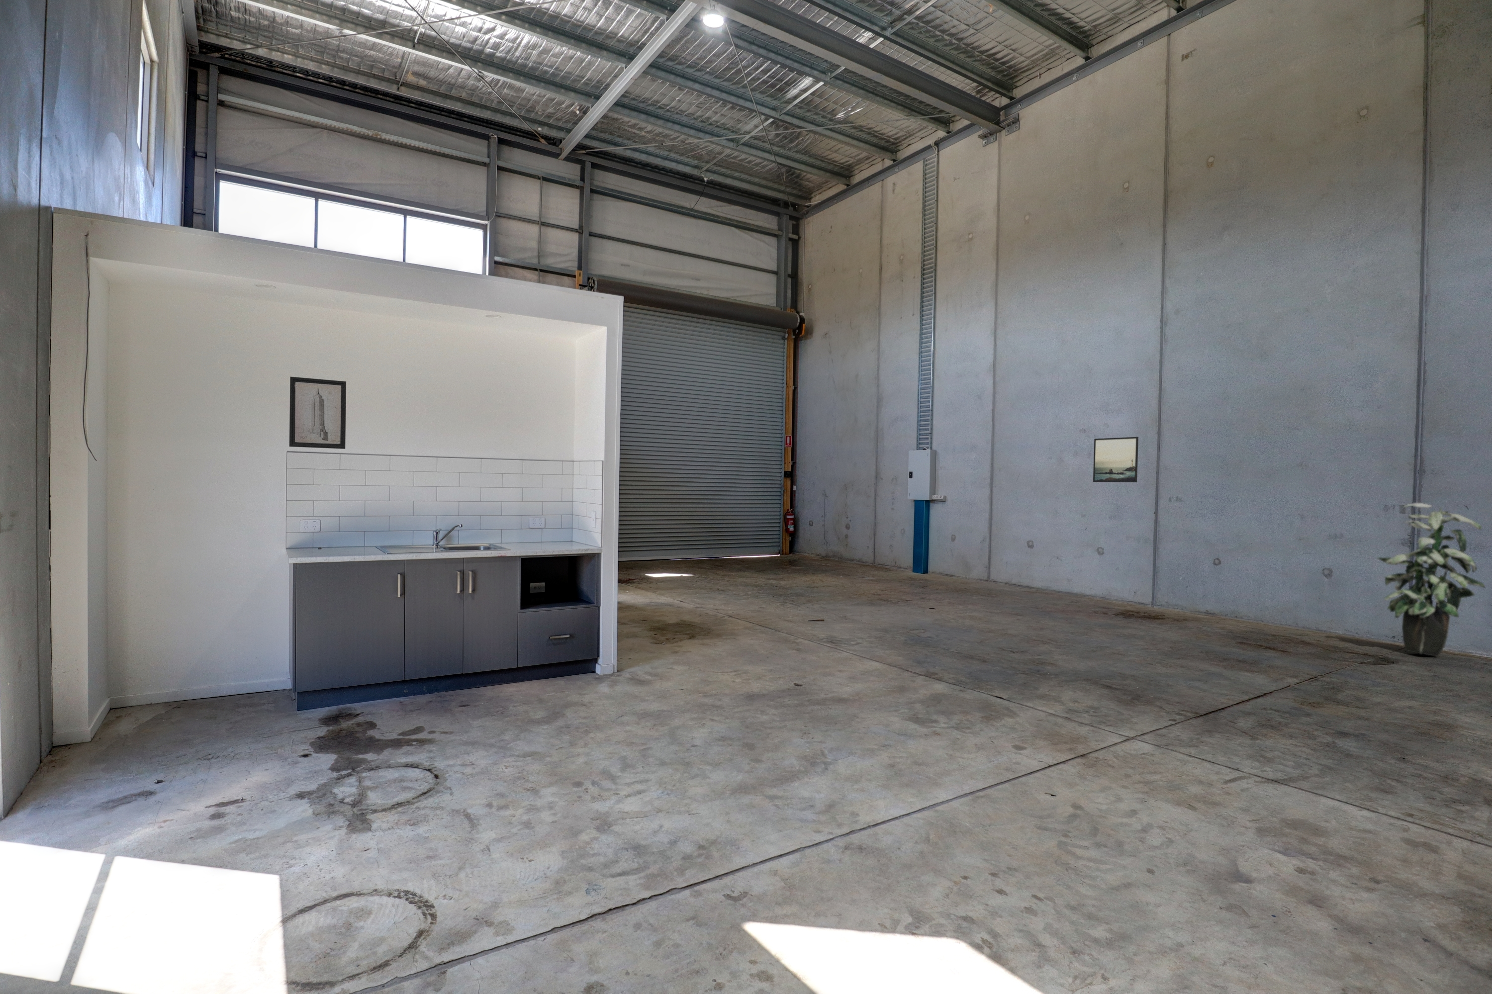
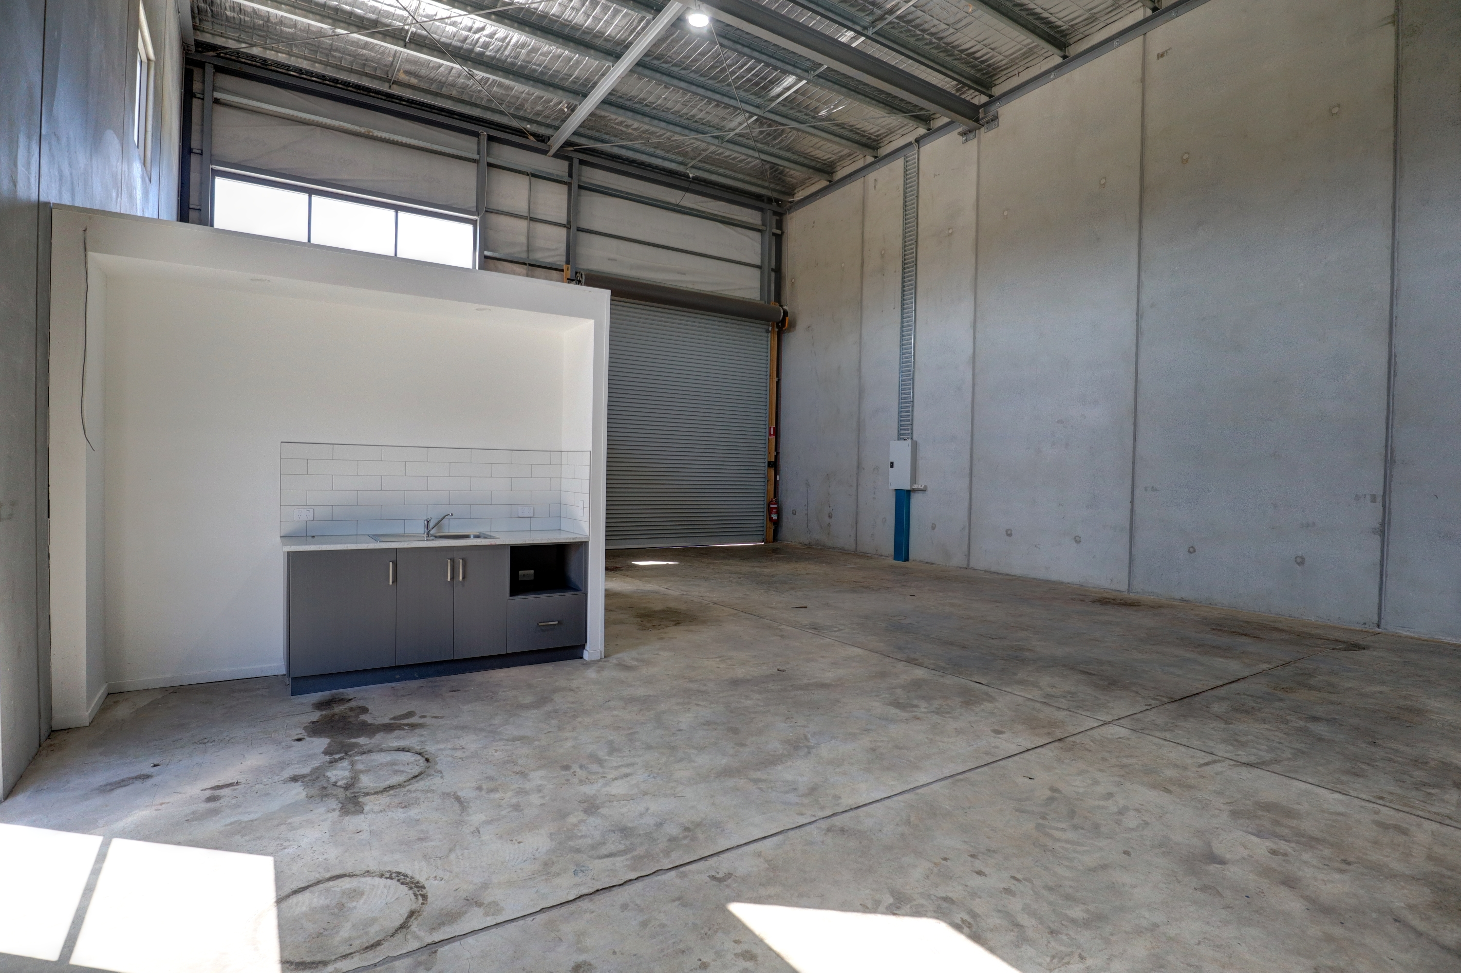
- wall art (317, 413)
- indoor plant (1425, 579)
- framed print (1115, 460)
